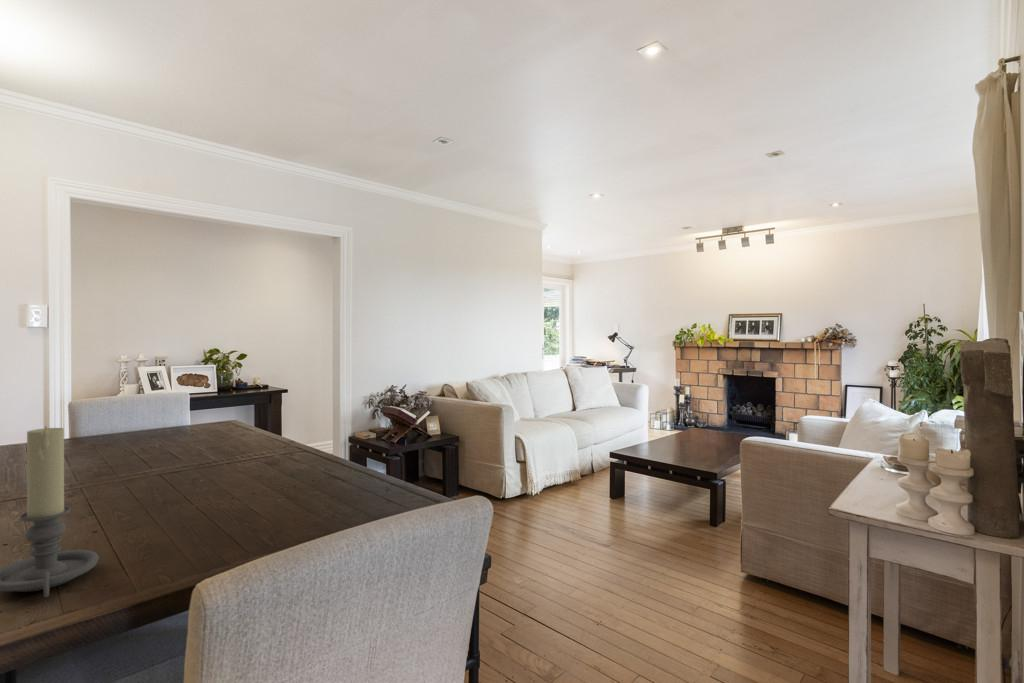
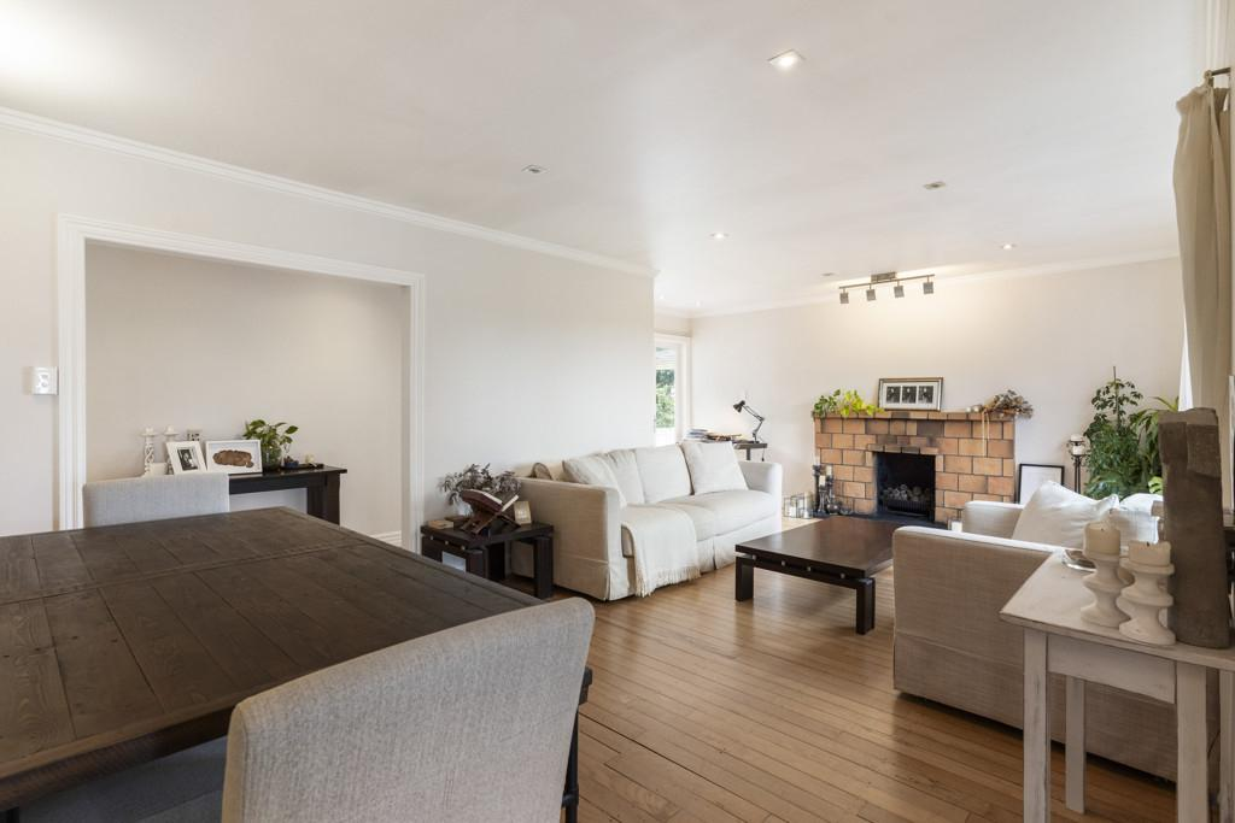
- candle holder (45, 505)
